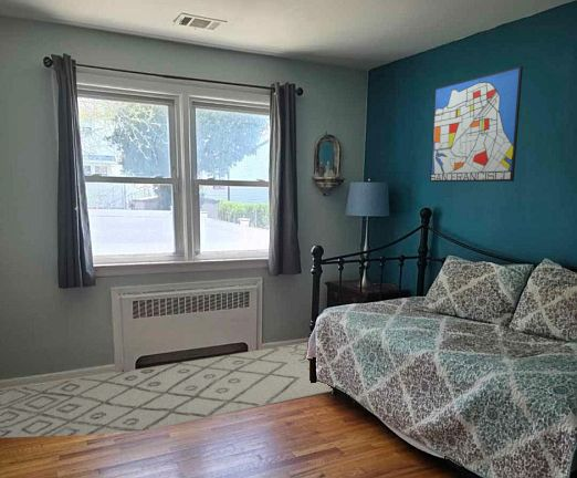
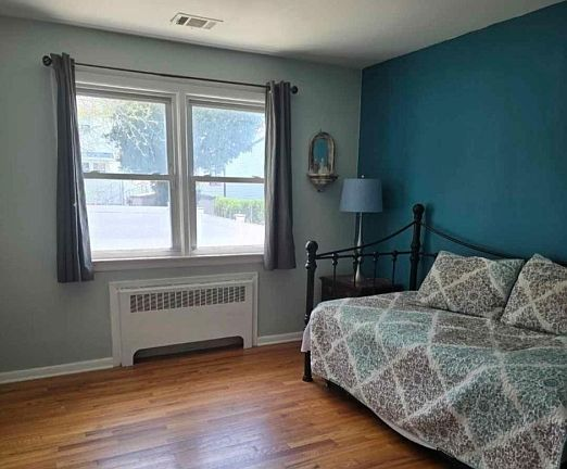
- rug (186, 387)
- wall art (470, 131)
